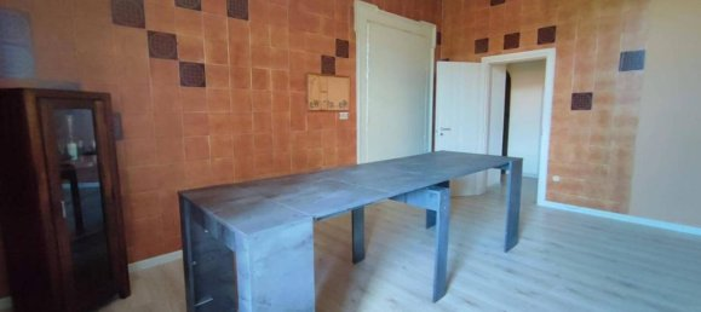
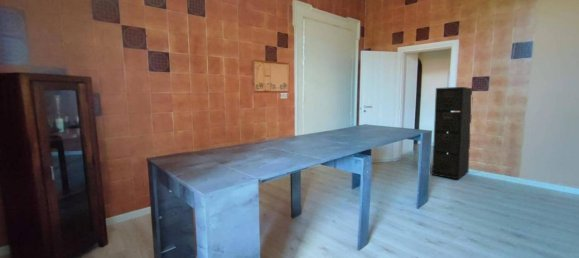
+ filing cabinet (452, 131)
